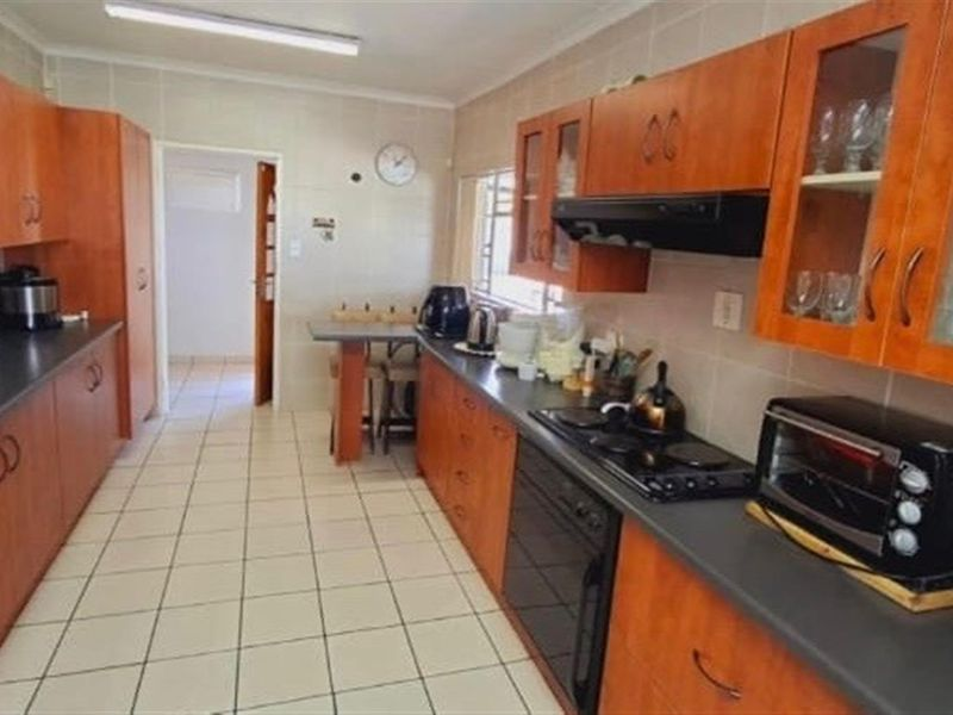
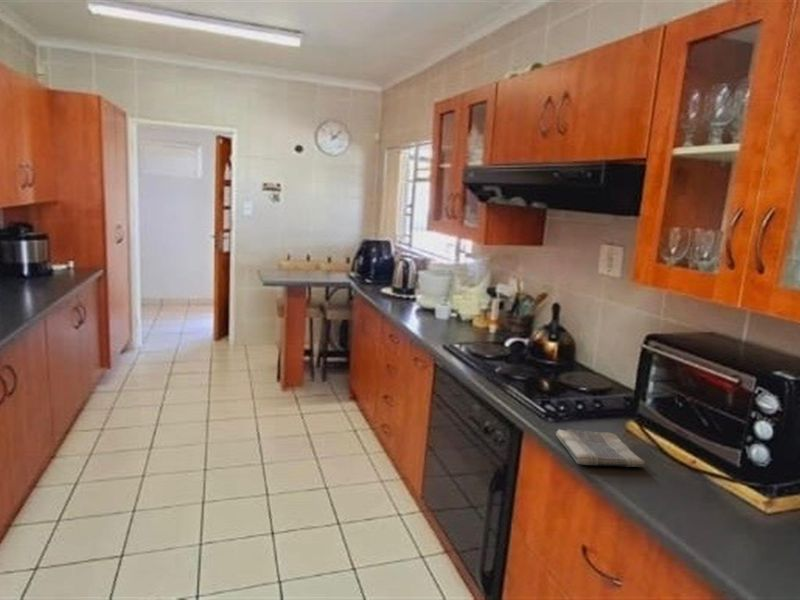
+ dish towel (597, 445)
